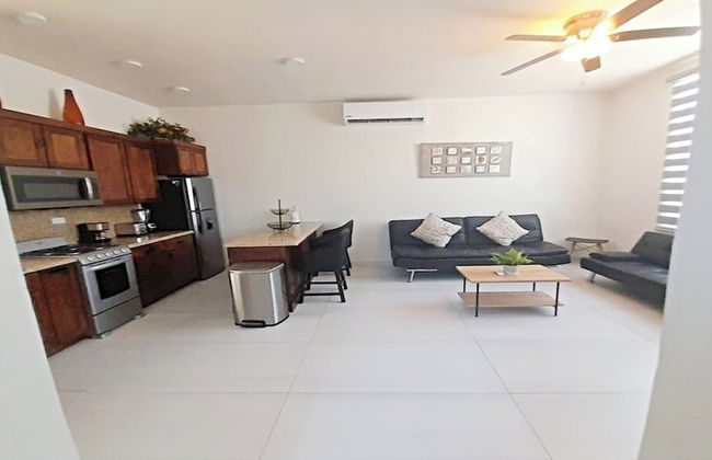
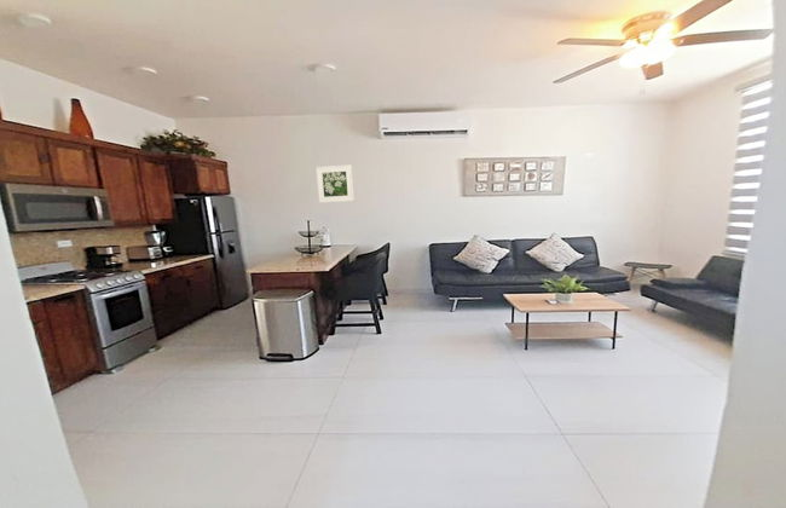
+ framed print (335, 184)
